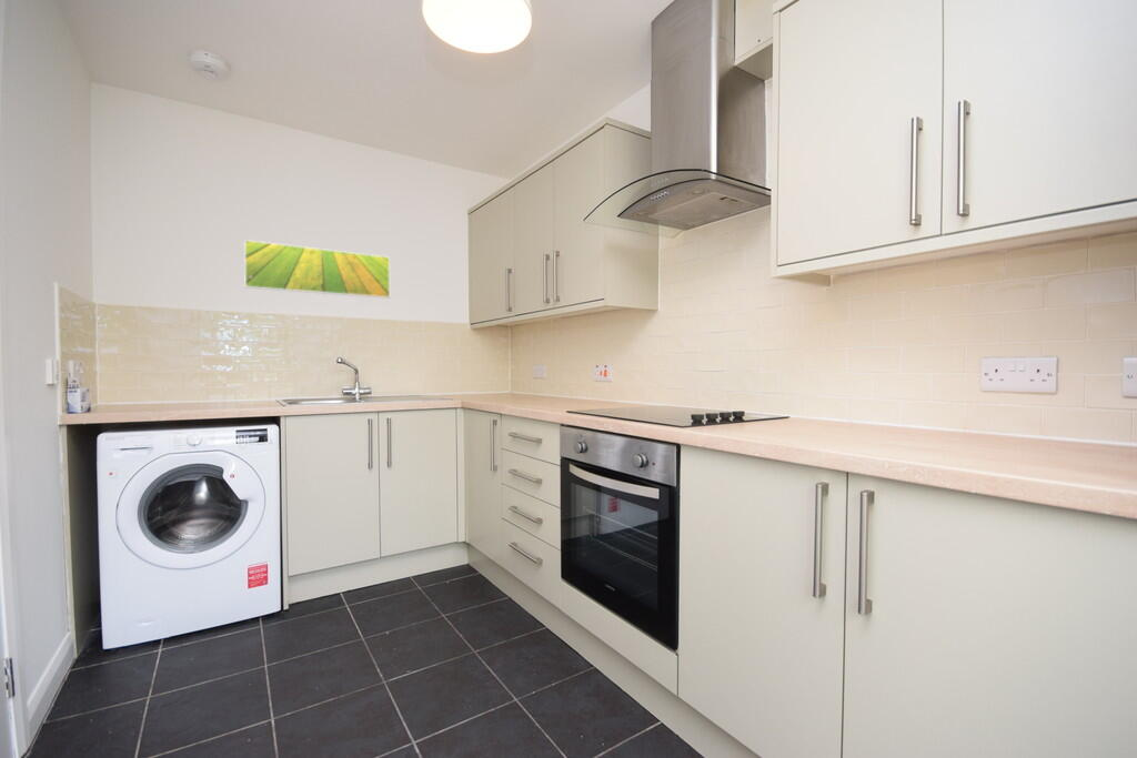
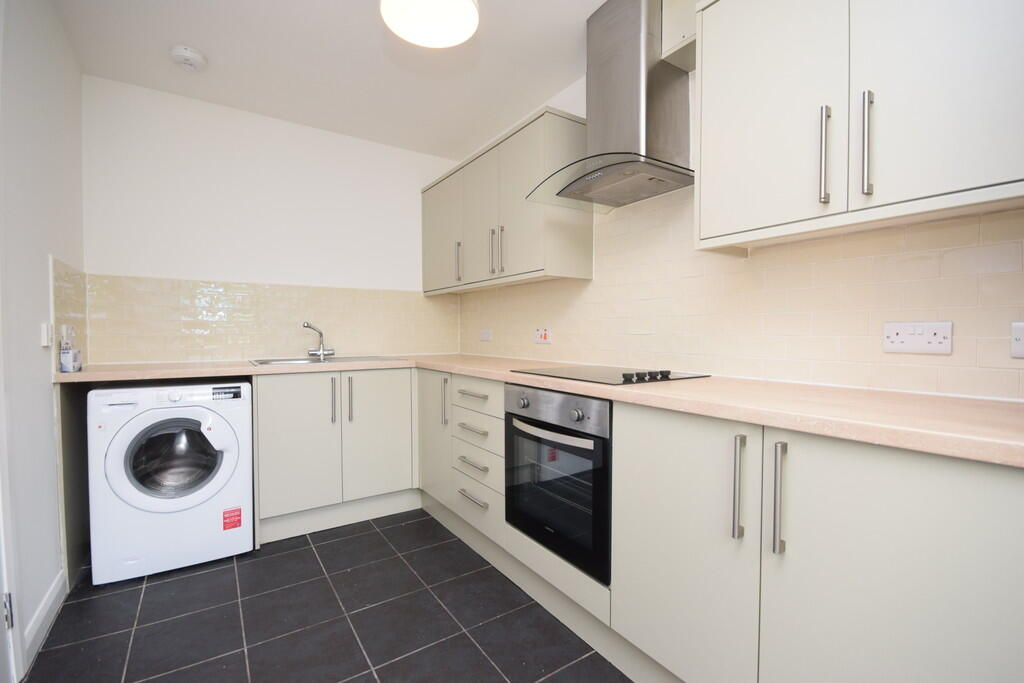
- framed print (322, 271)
